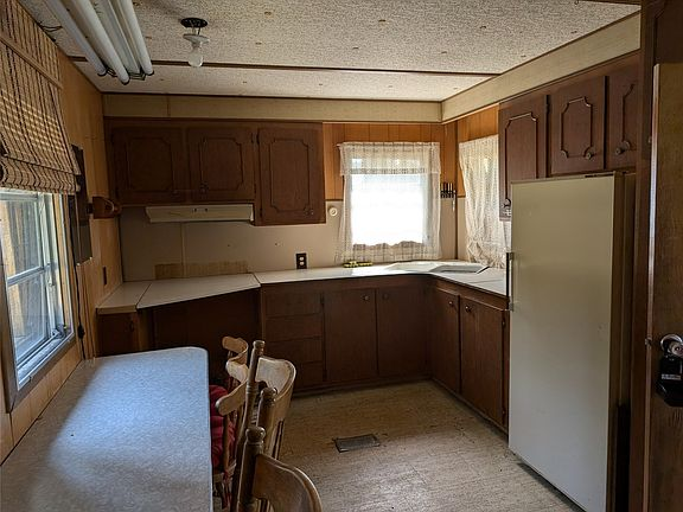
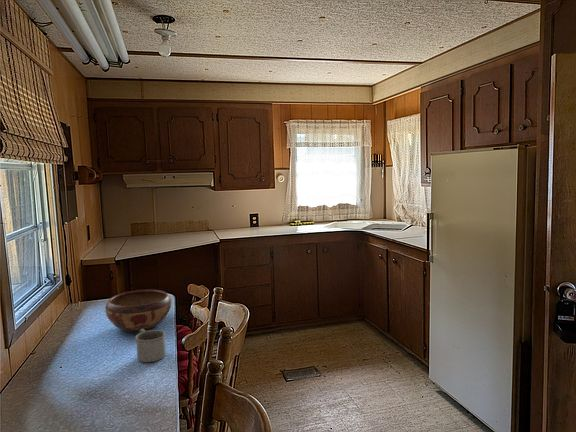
+ mug (149, 344)
+ decorative bowl (139, 311)
